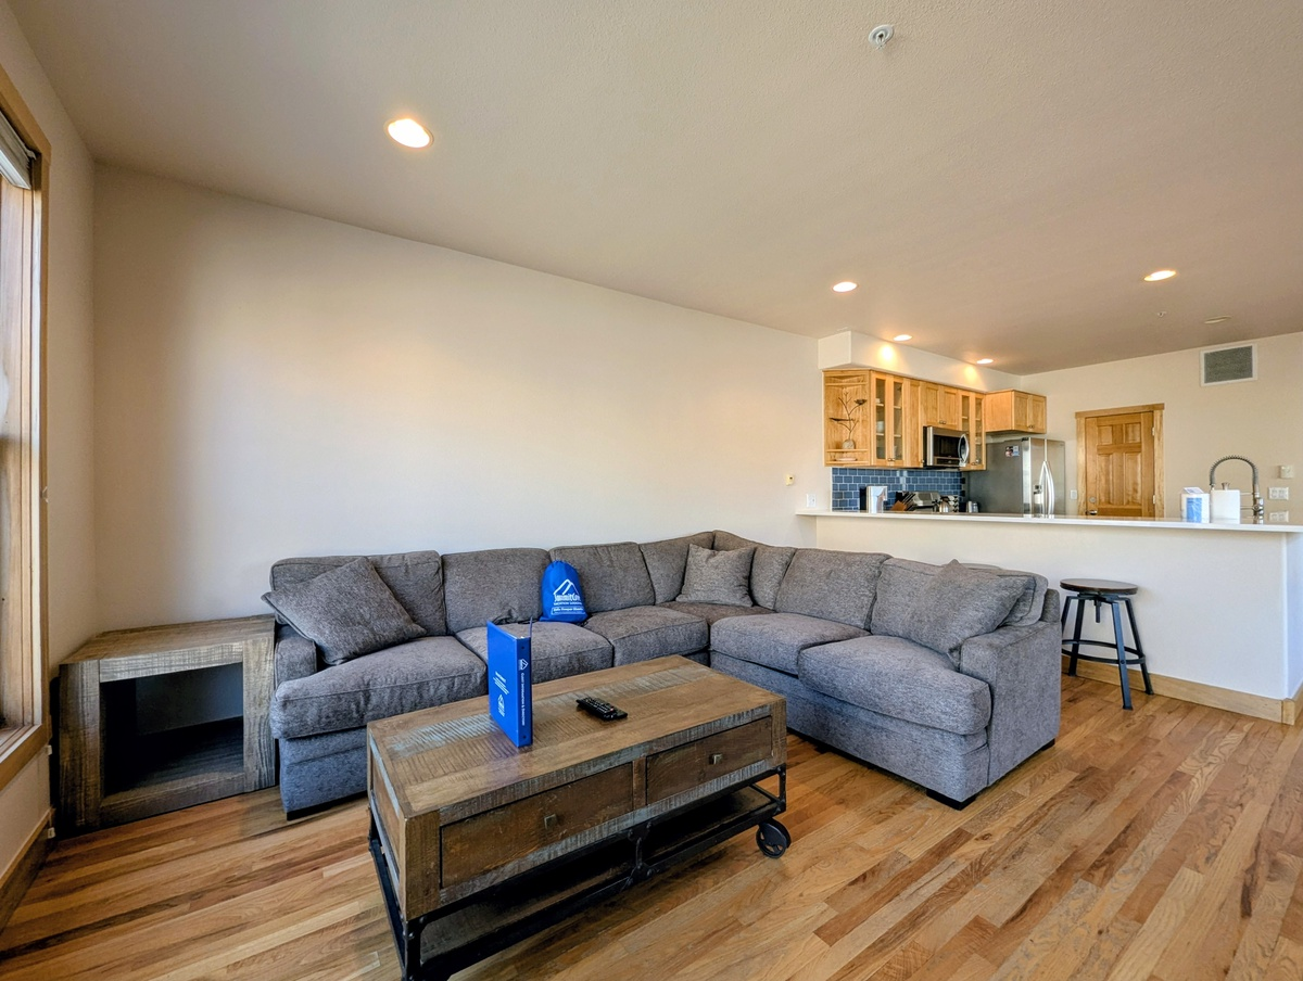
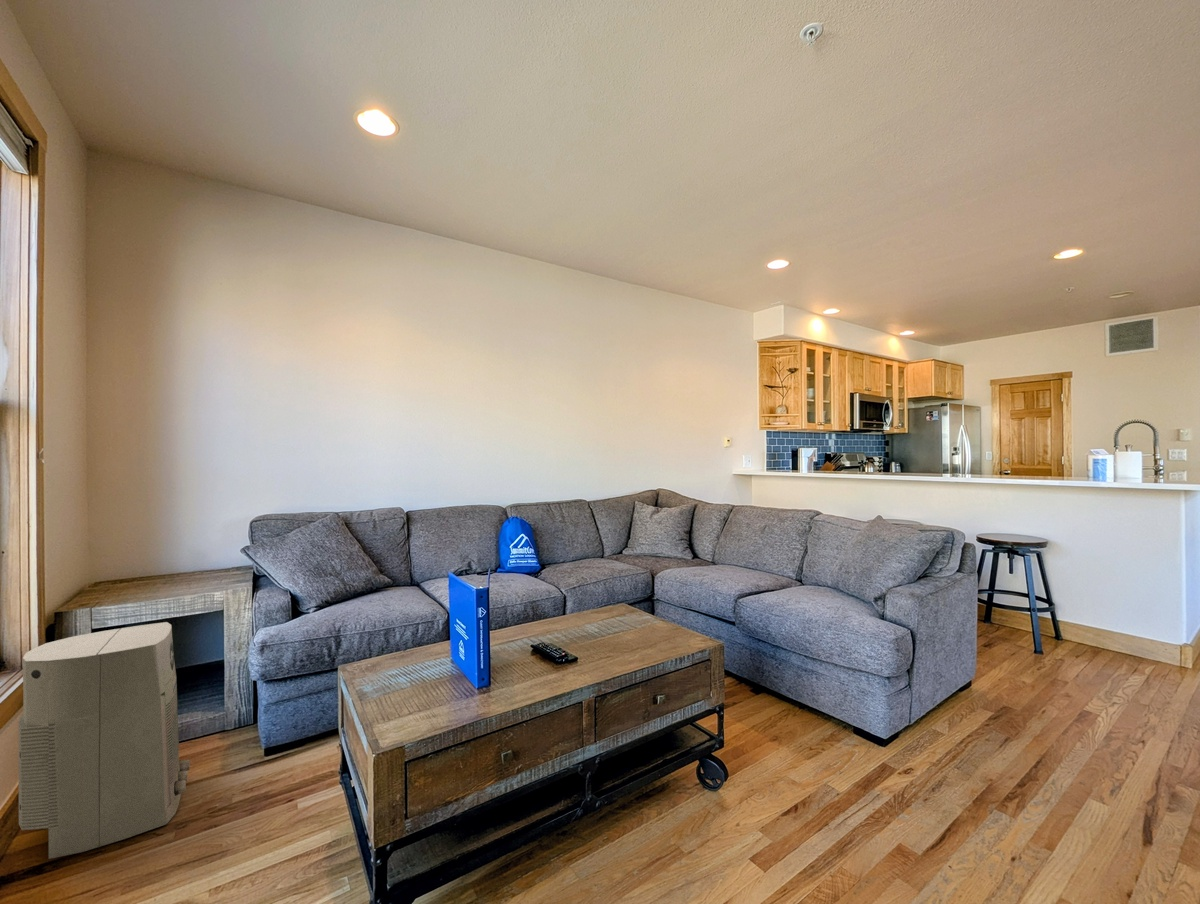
+ air purifier (109, 729)
